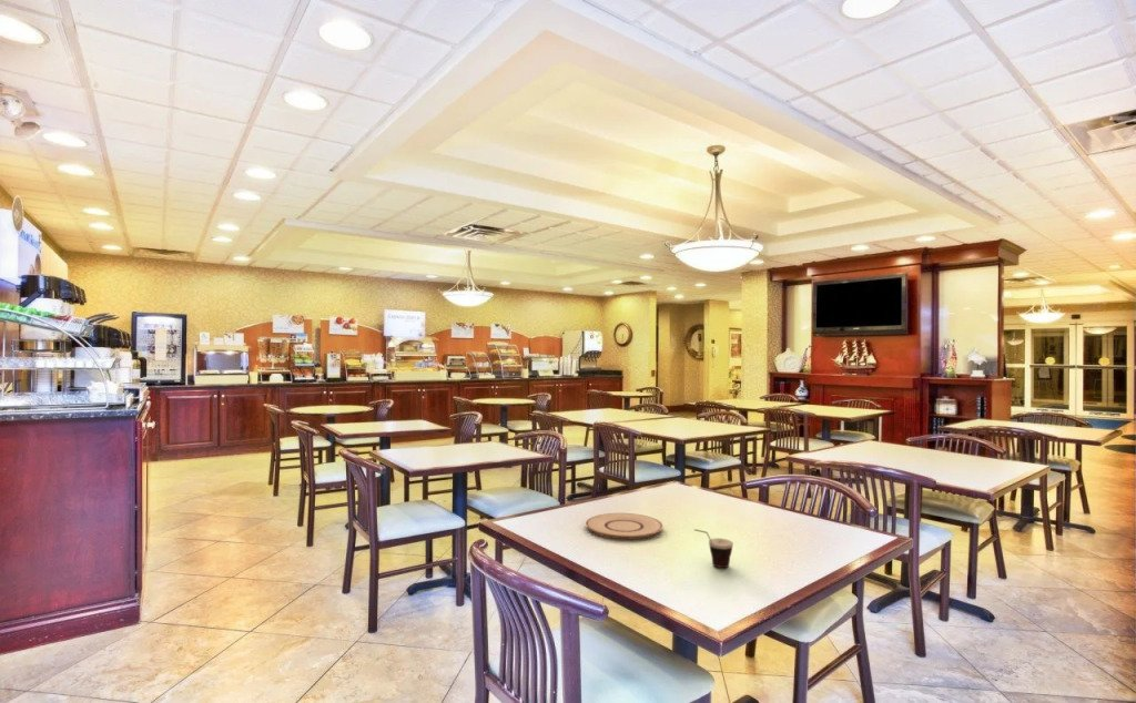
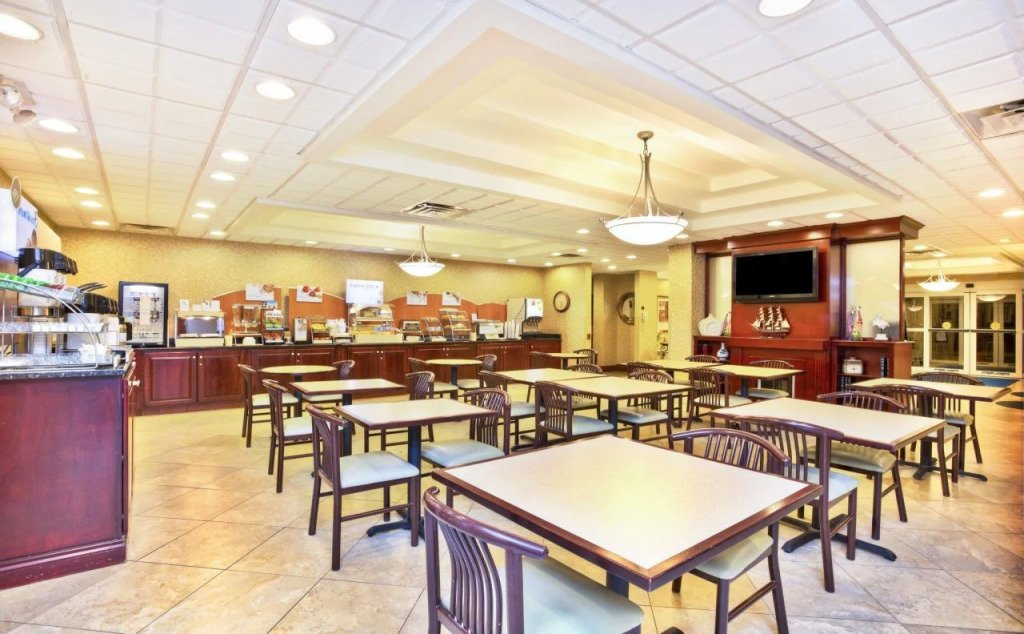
- cup (712, 547)
- plate (623, 526)
